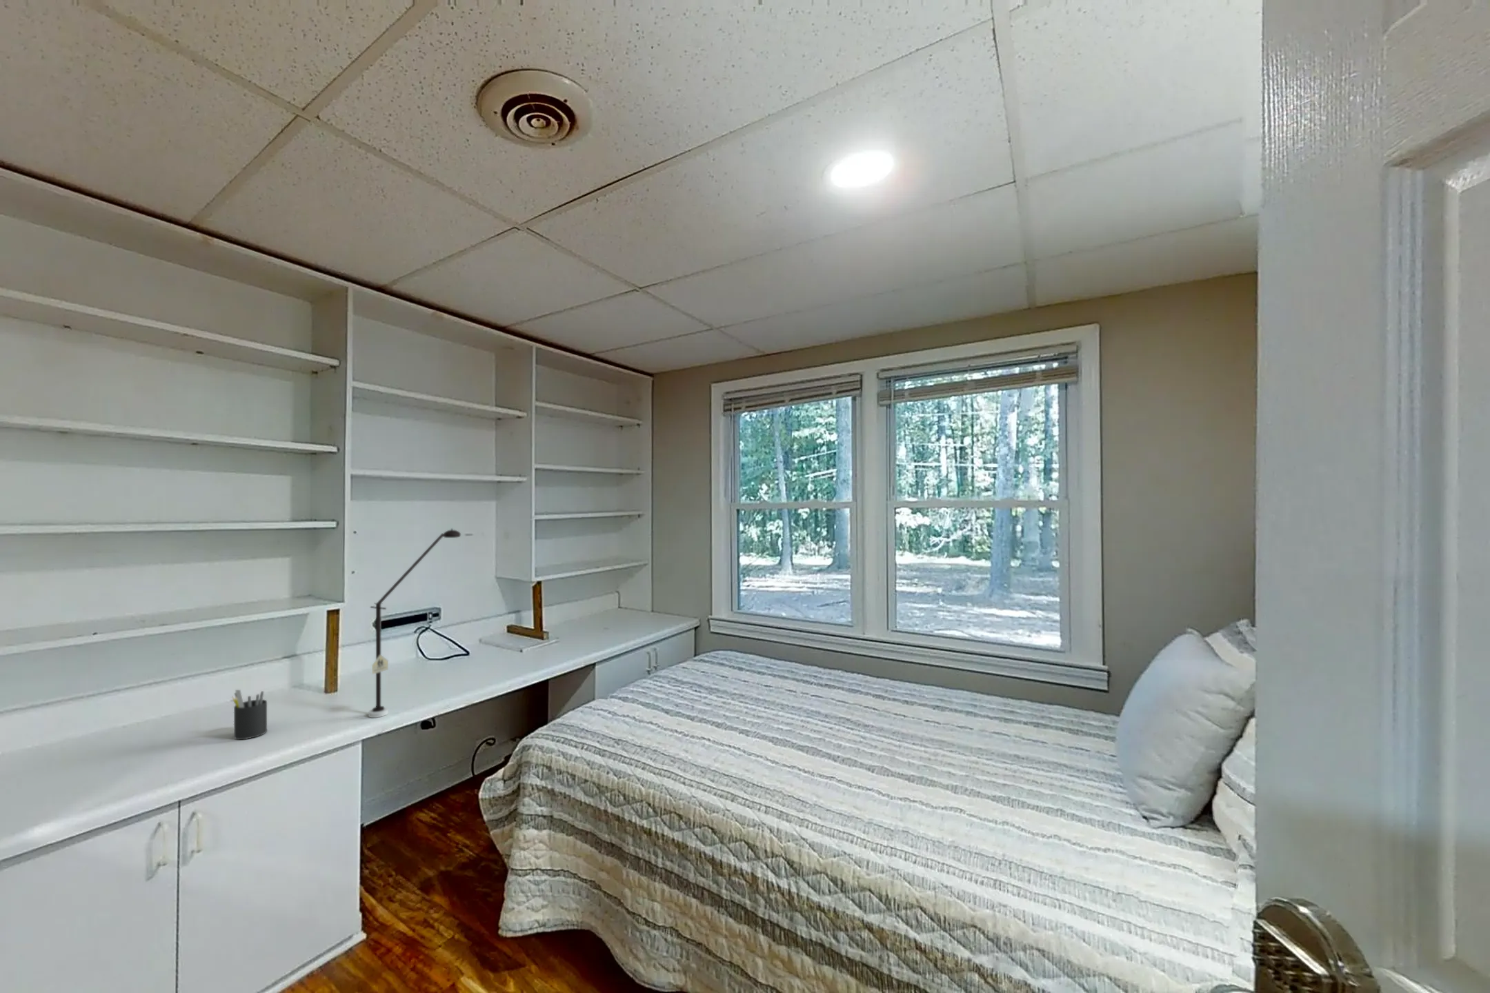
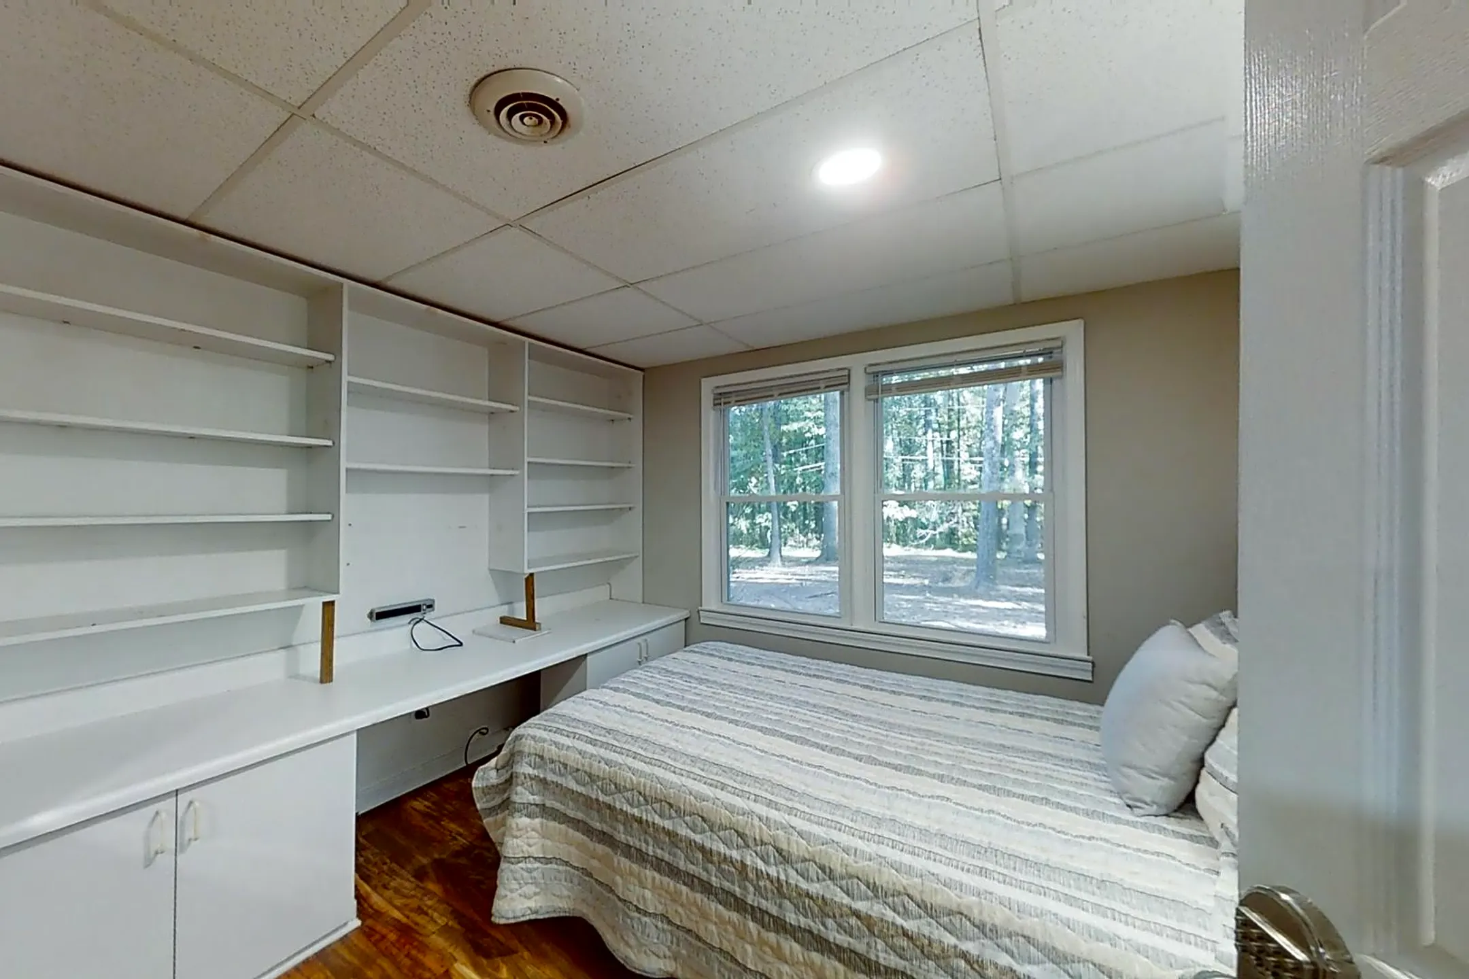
- pen holder (249, 709)
- desk lamp (386, 608)
